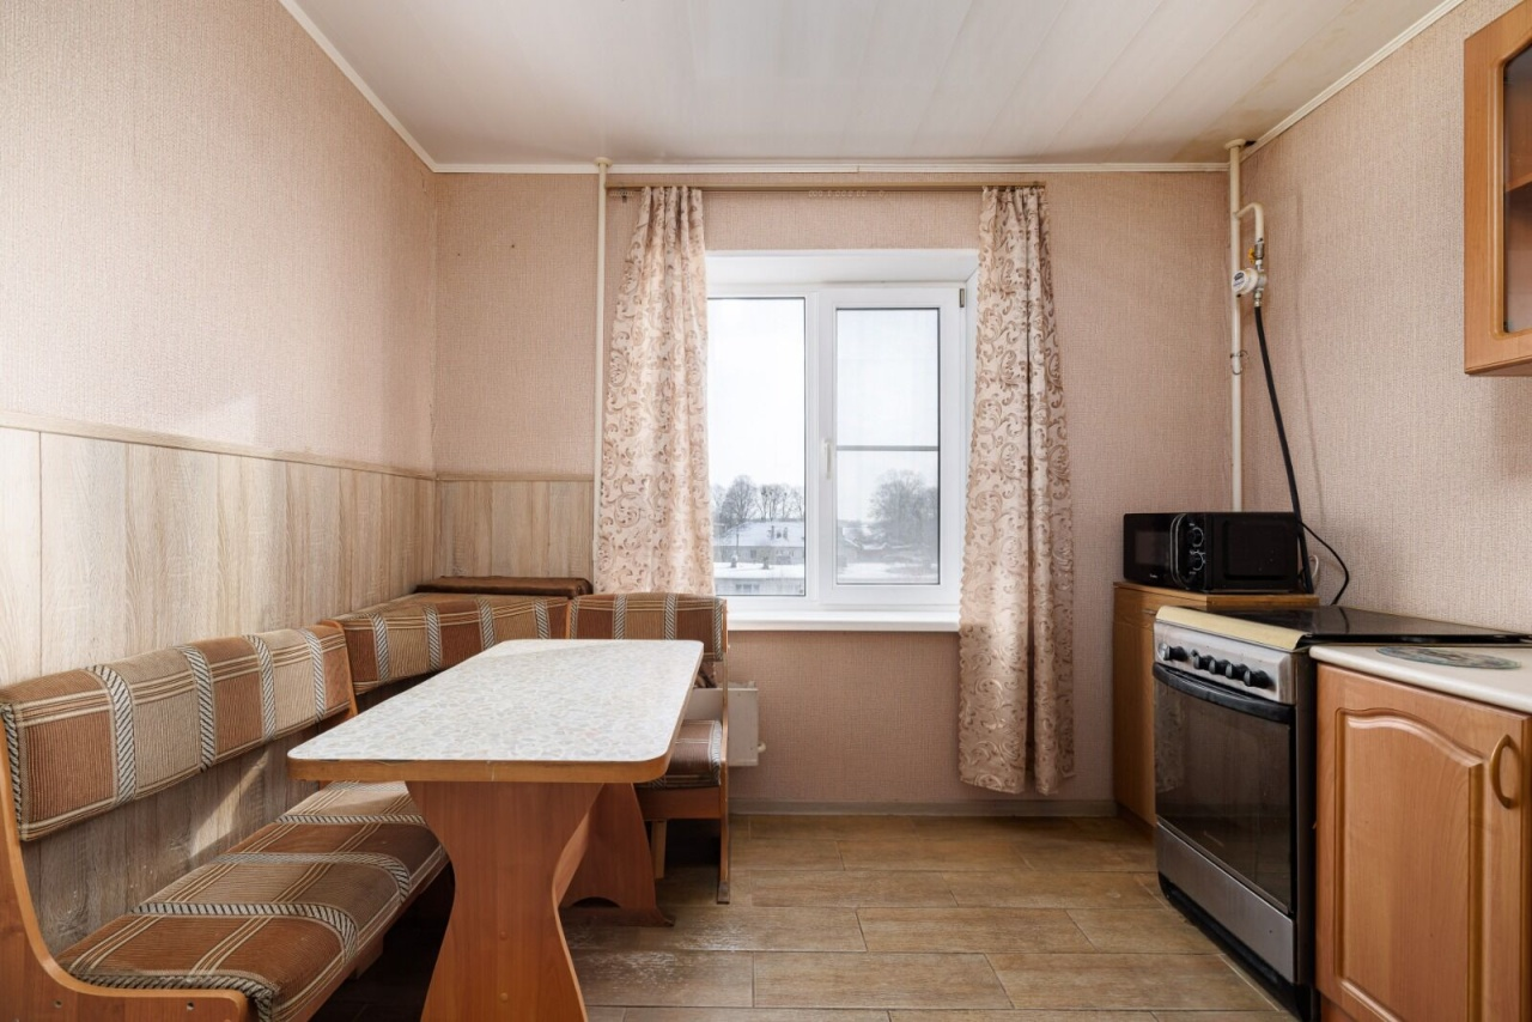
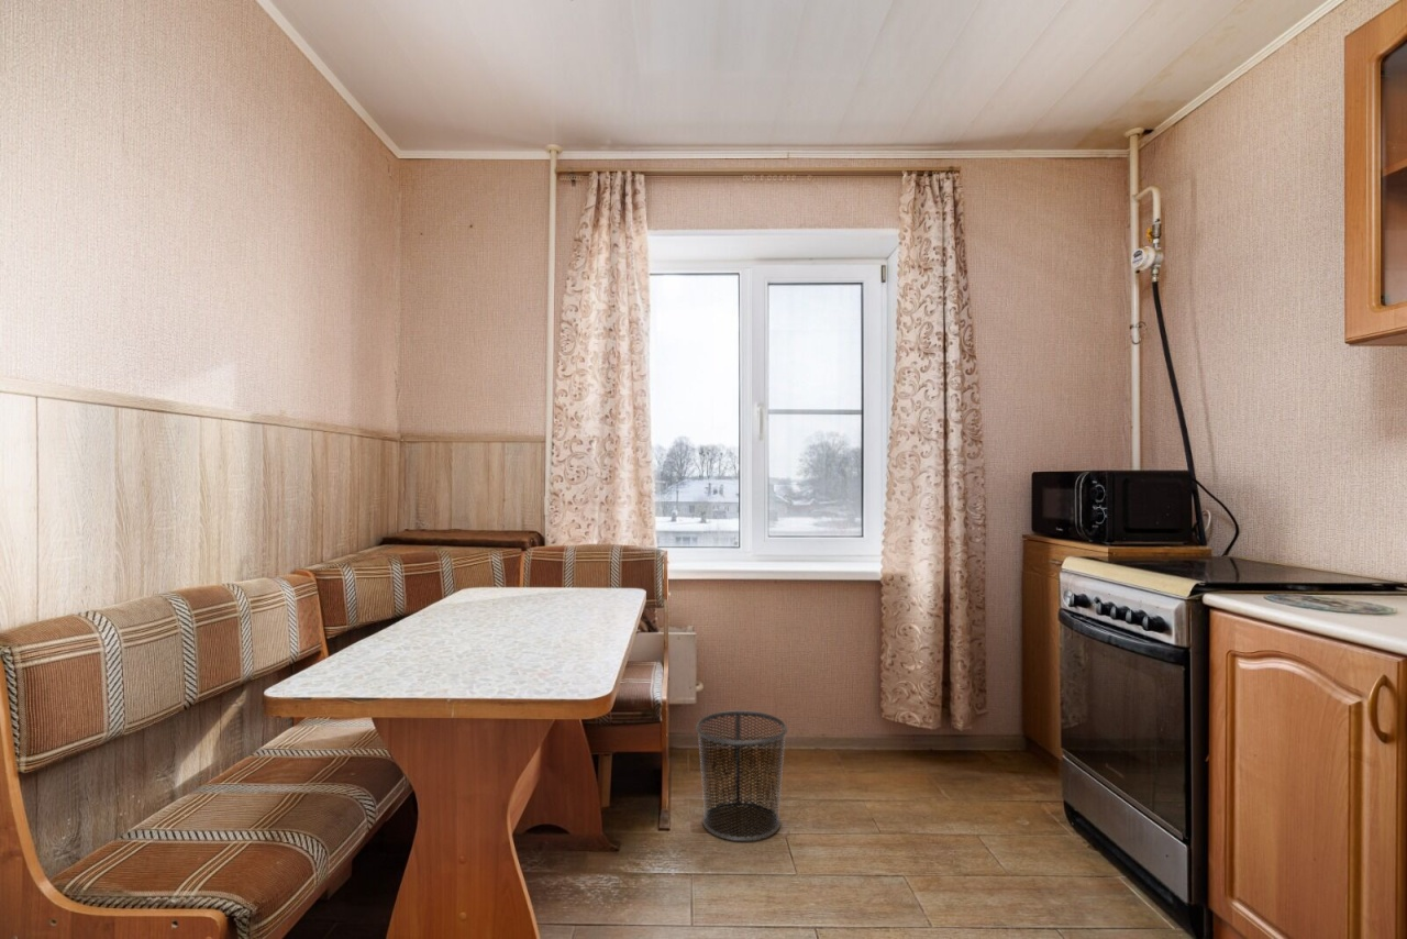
+ waste bin (741, 773)
